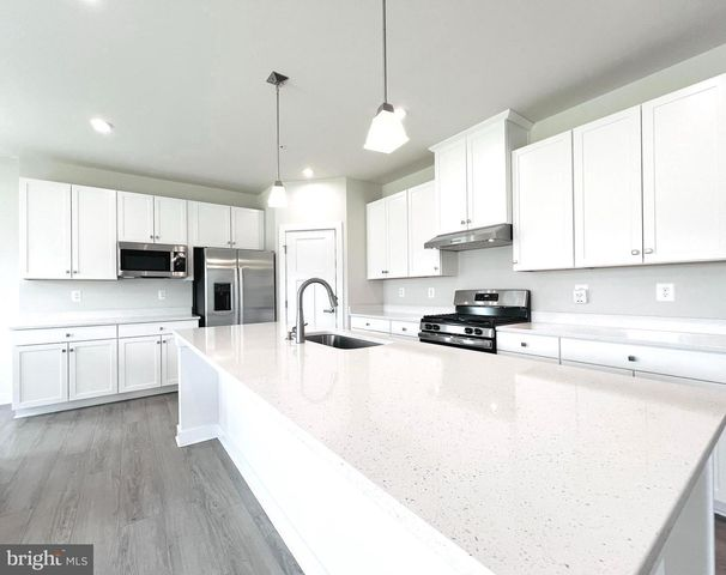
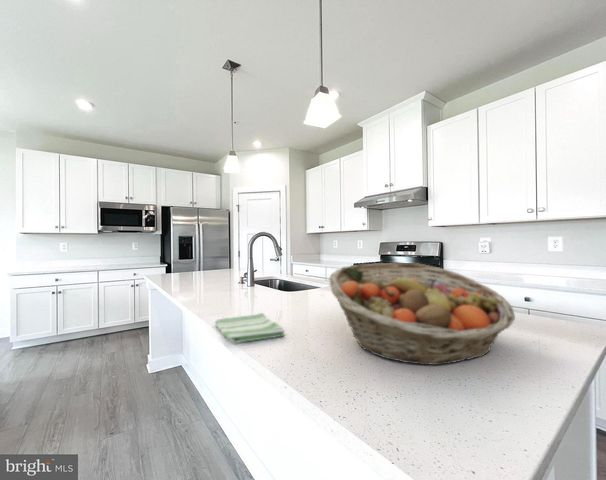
+ dish towel (248, 325)
+ fruit basket (416, 304)
